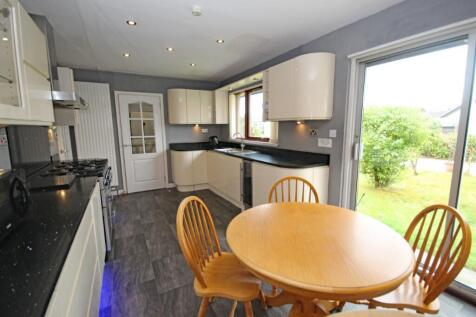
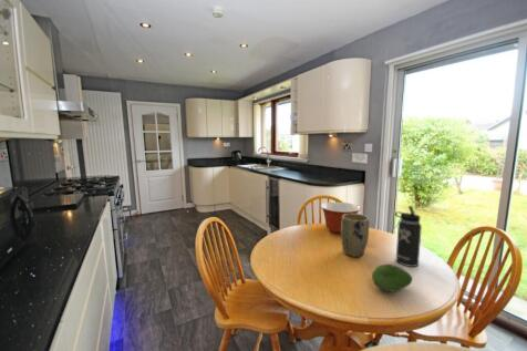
+ thermos bottle (406, 233)
+ plant pot (354, 235)
+ fruit (392, 277)
+ mixing bowl (339, 218)
